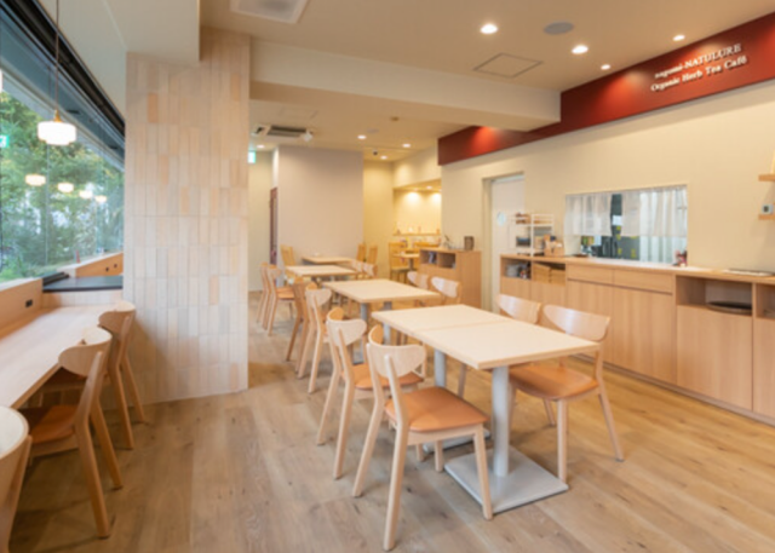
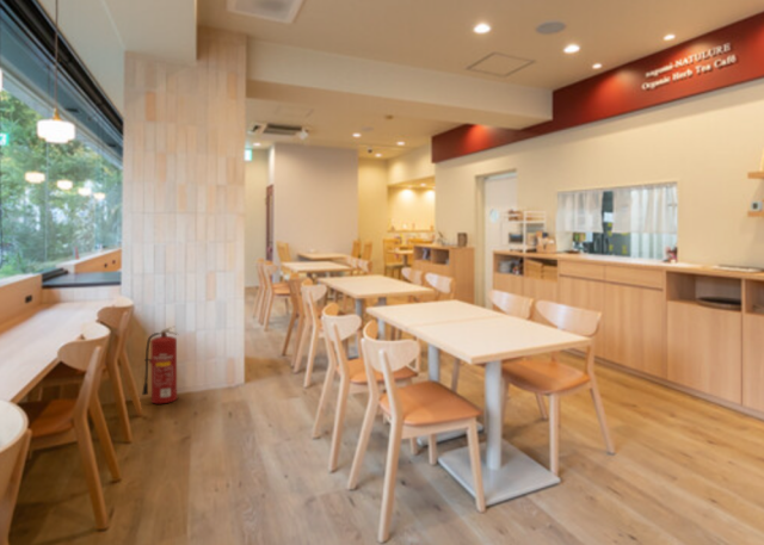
+ fire extinguisher (160, 364)
